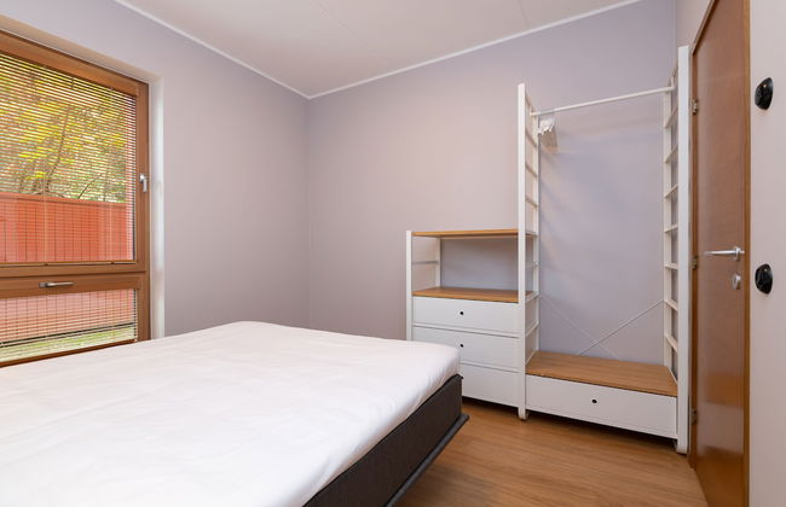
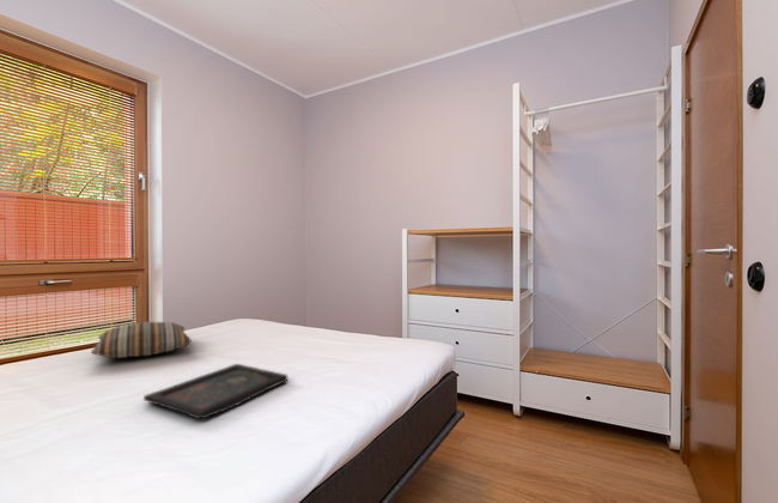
+ pillow (144, 338)
+ tray (221, 387)
